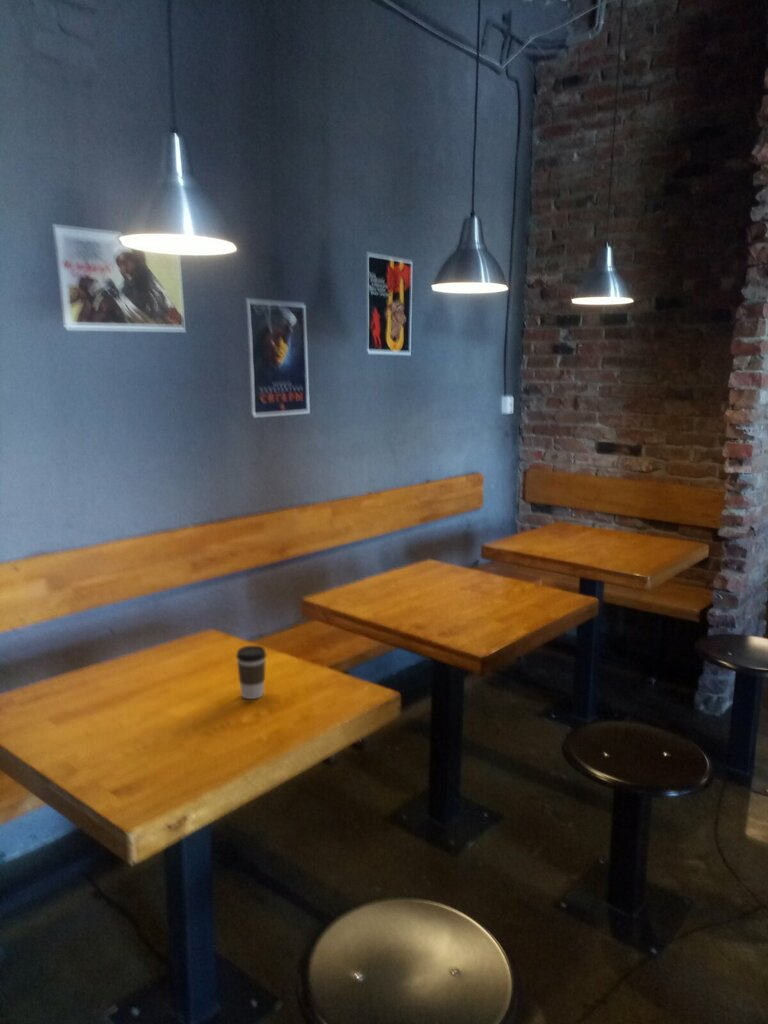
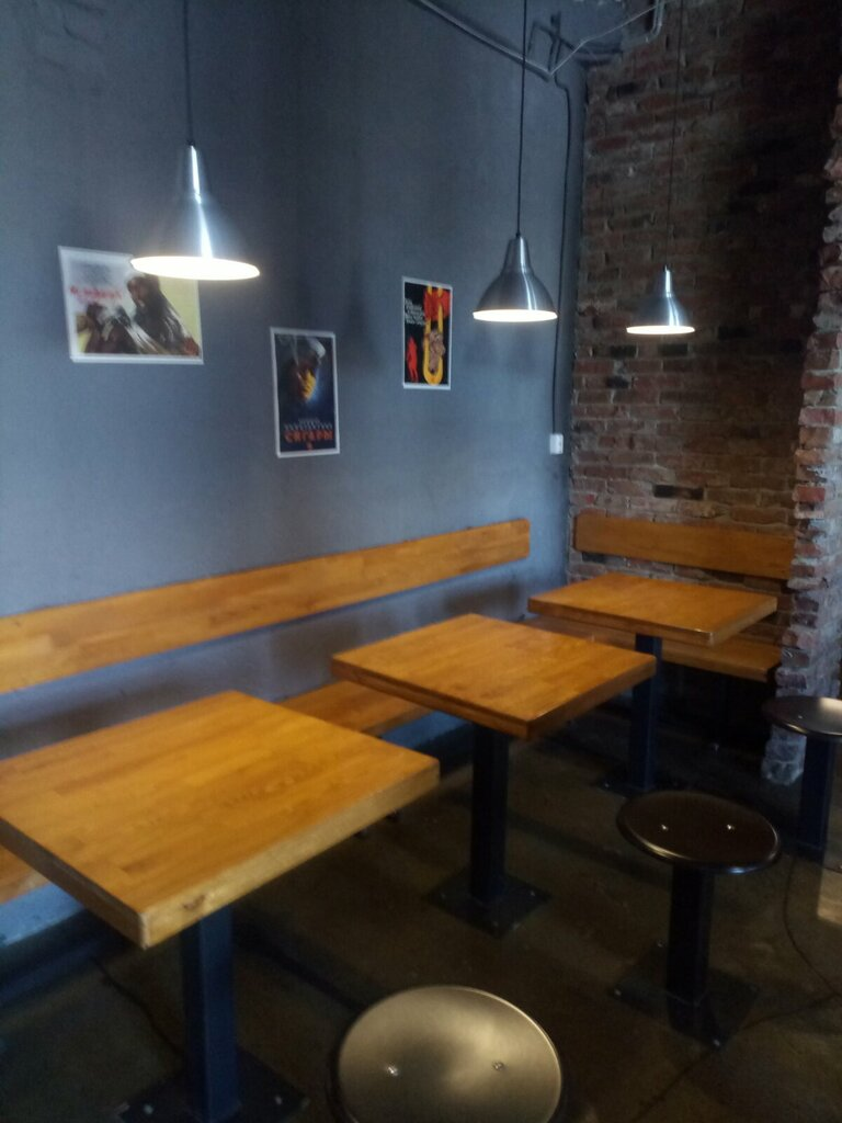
- coffee cup (251, 672)
